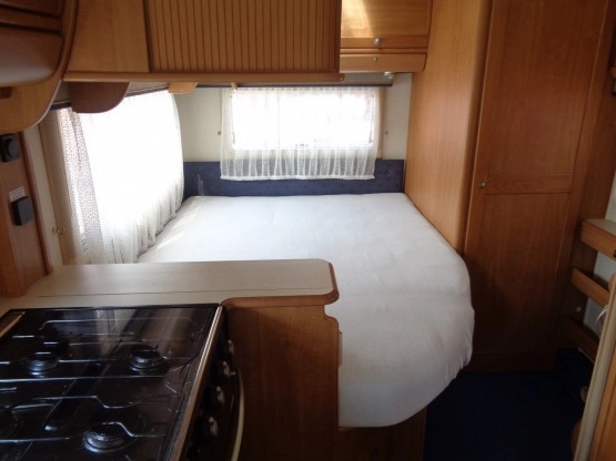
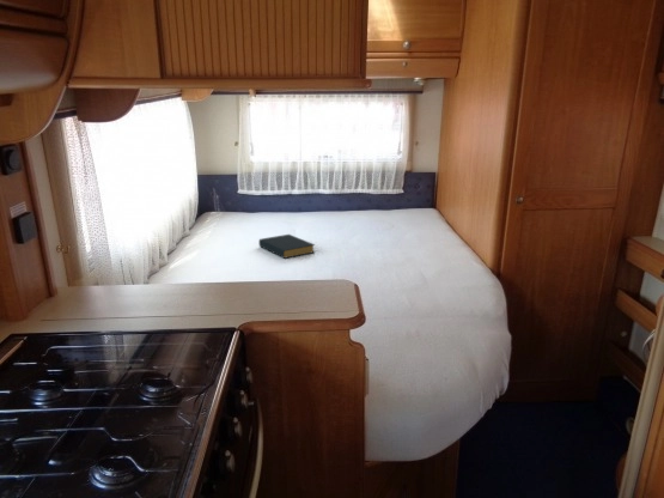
+ hardback book (286, 245)
